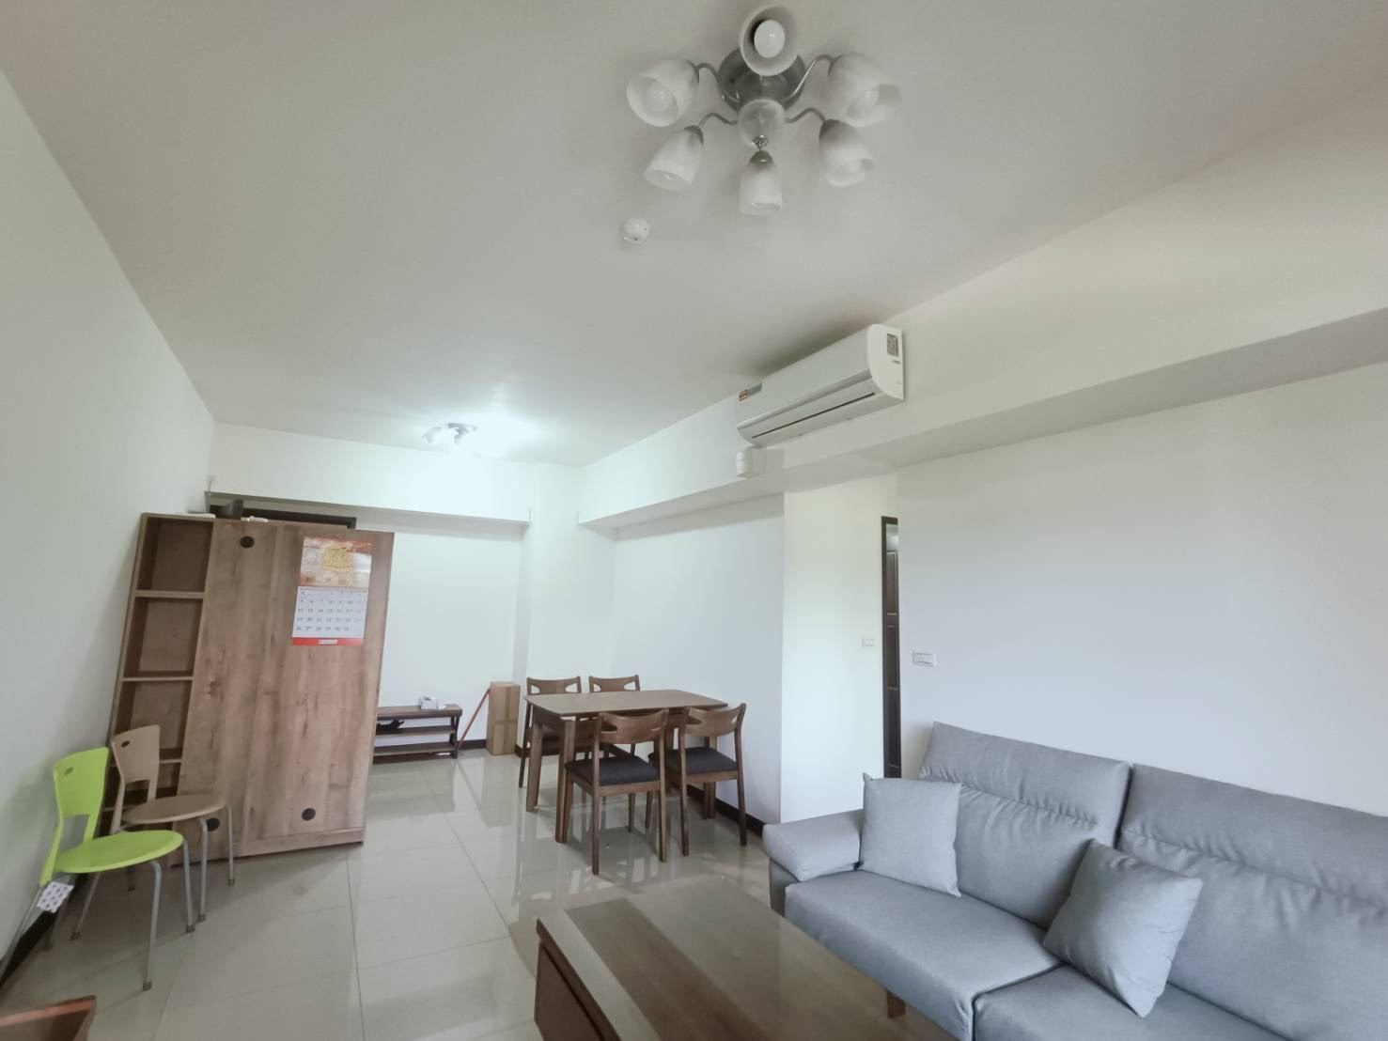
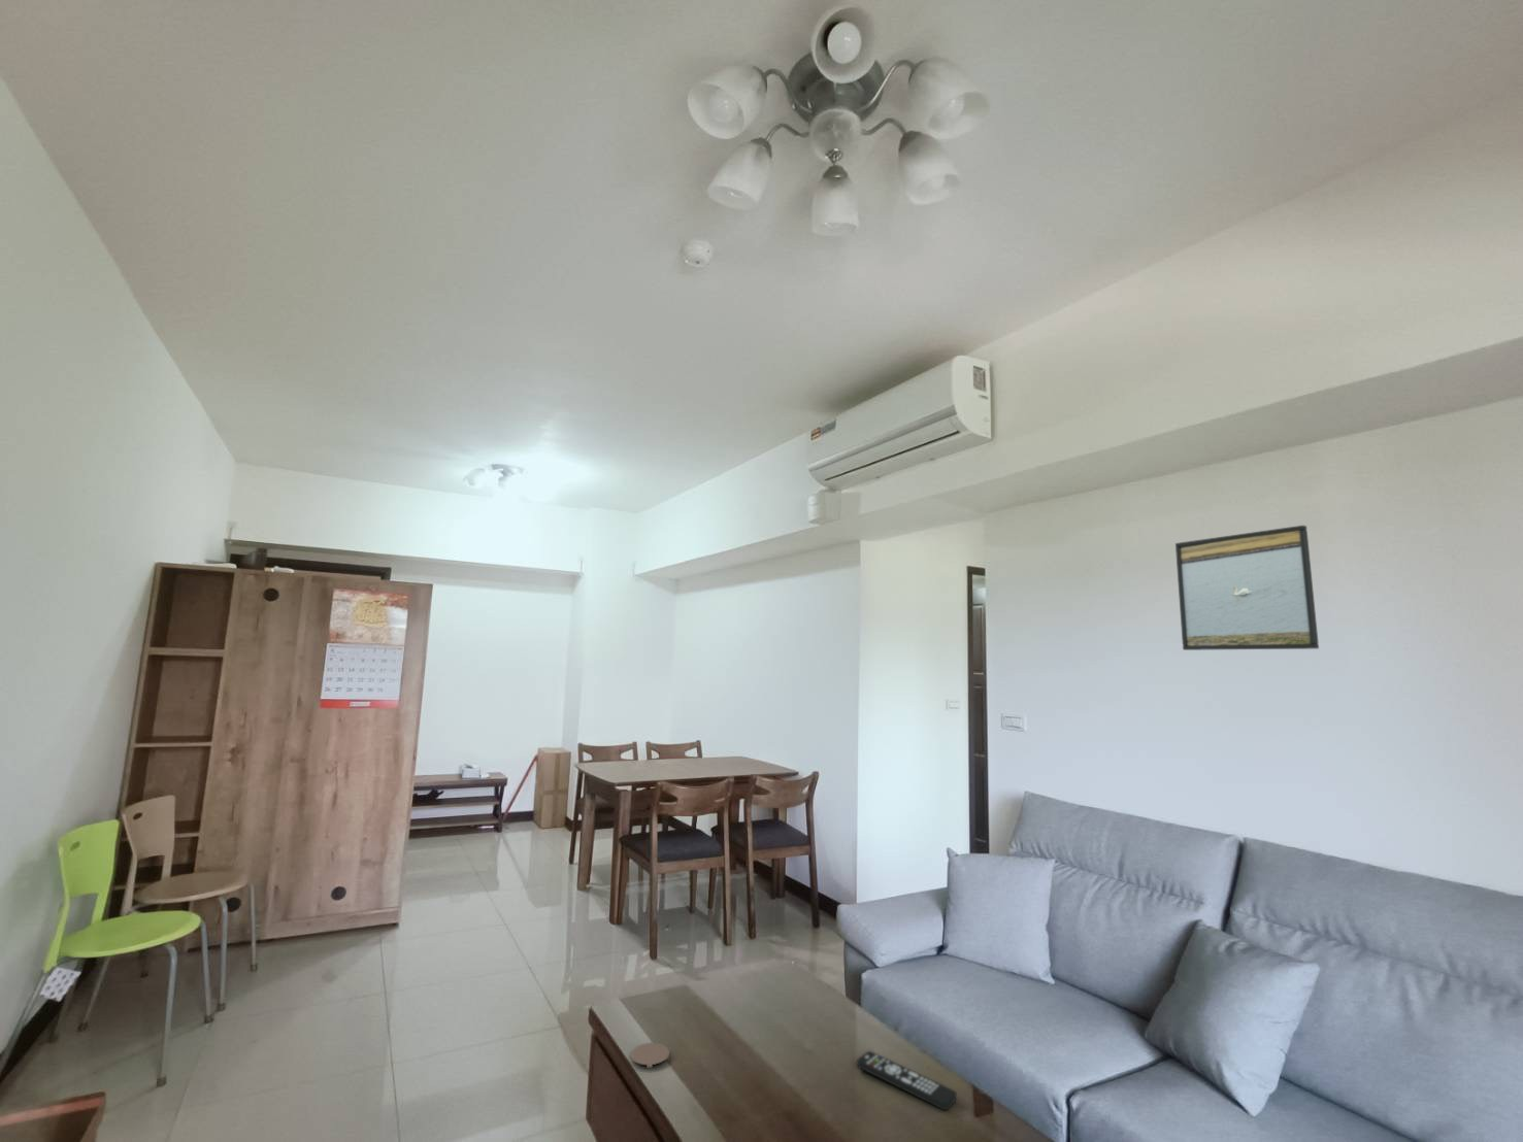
+ remote control (904, 1080)
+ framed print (1241, 590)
+ coaster (649, 1056)
